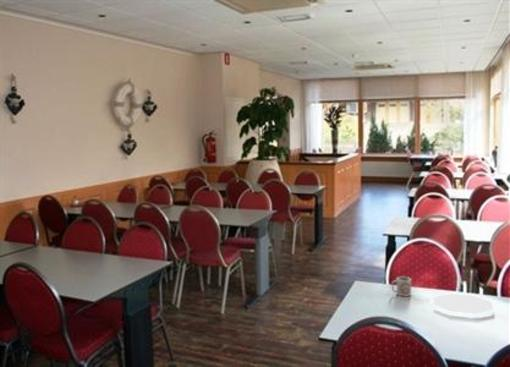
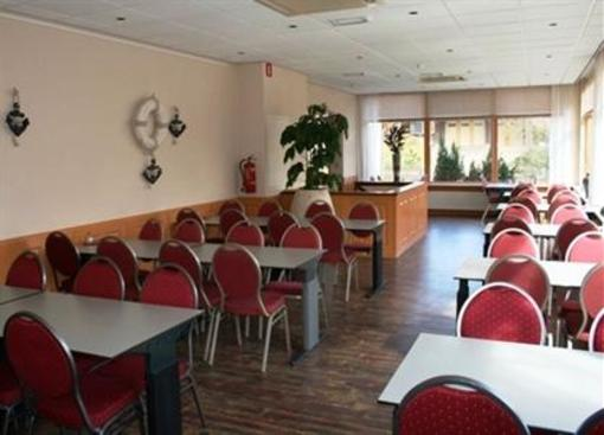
- plate (462, 302)
- cup (401, 286)
